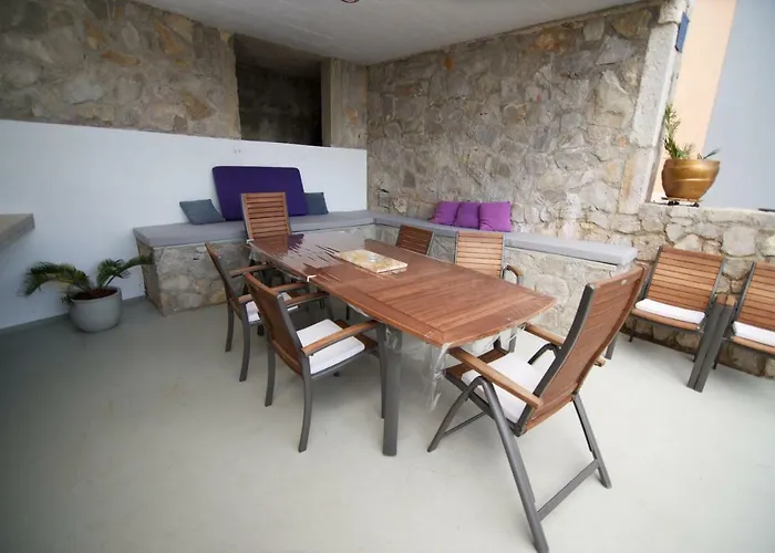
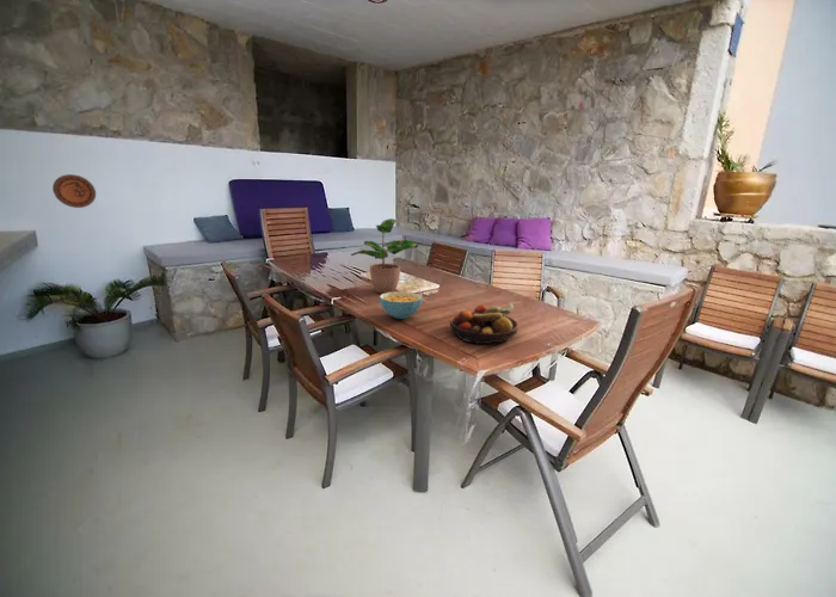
+ decorative plate (74, 191)
+ fruit bowl (484, 319)
+ potted plant (385, 256)
+ cereal bowl (400, 306)
